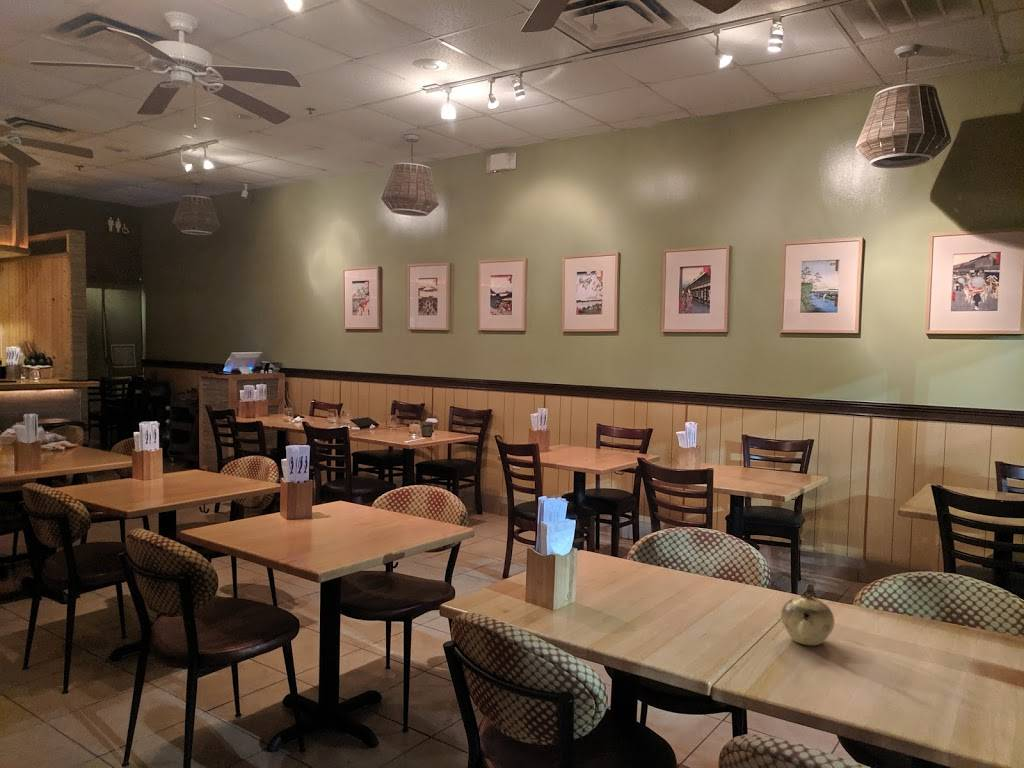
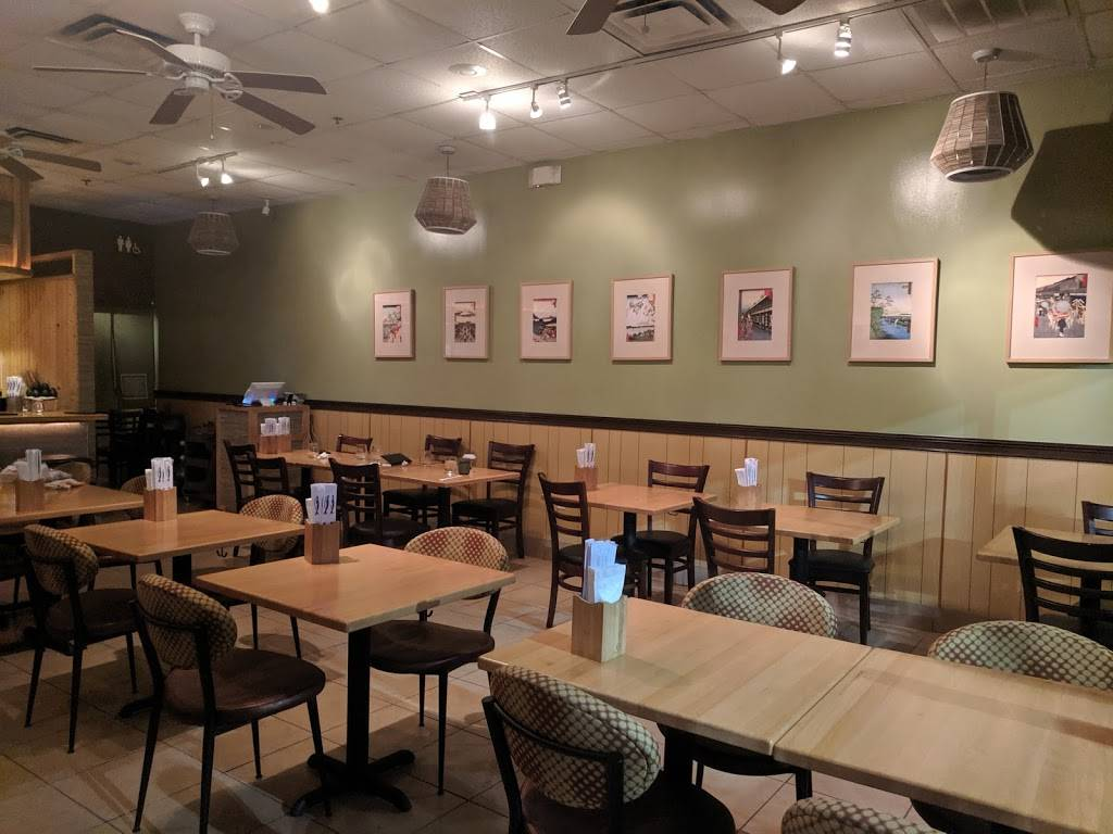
- teapot (807, 615)
